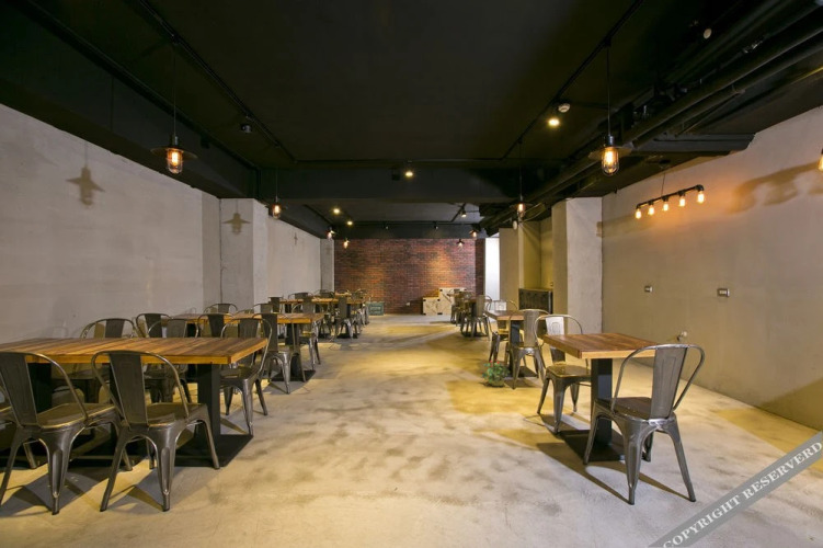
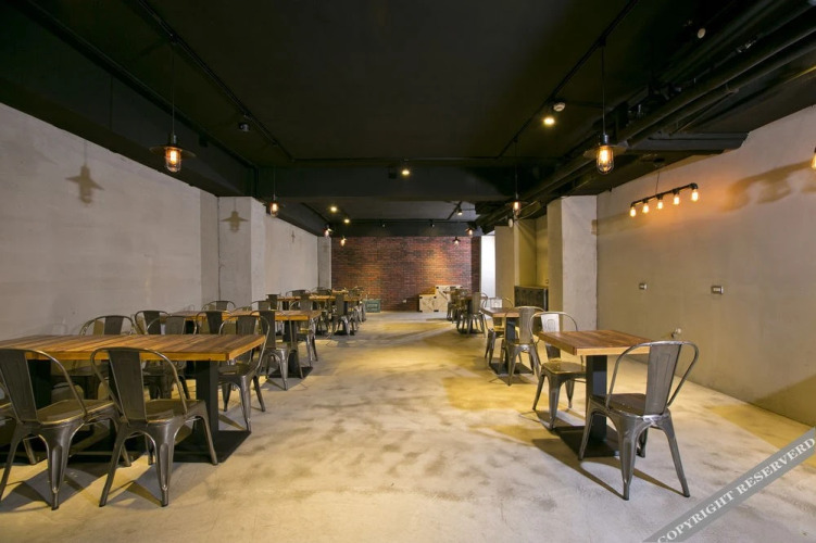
- potted plant (494, 373)
